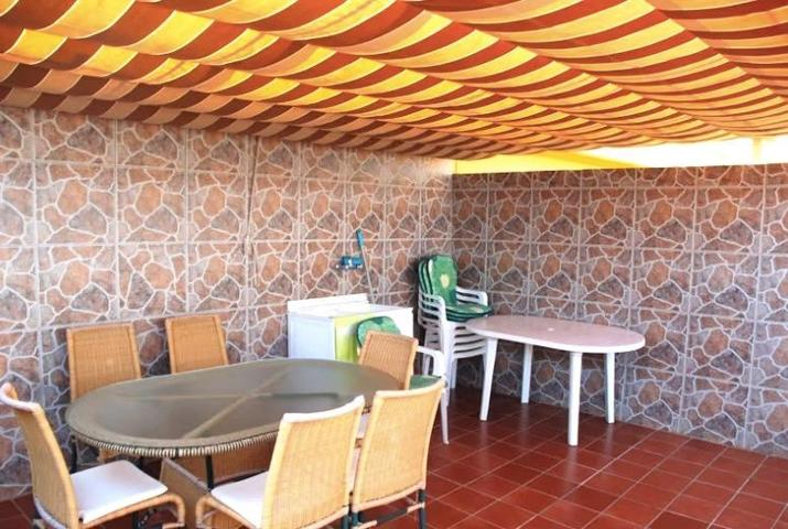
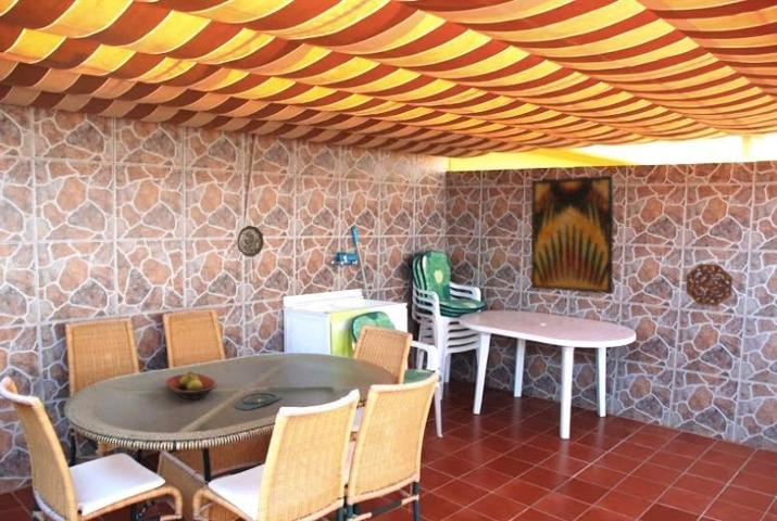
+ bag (259, 393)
+ decorative plate (249, 241)
+ decorative platter (709, 284)
+ wall art (569, 234)
+ fruit bowl (191, 383)
